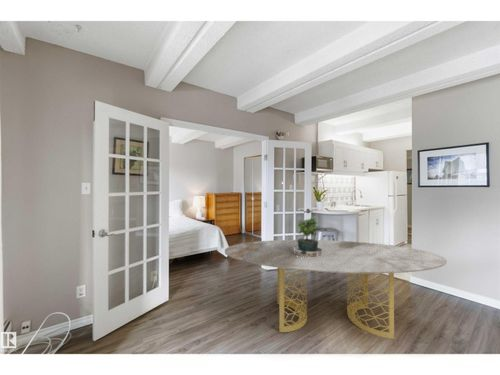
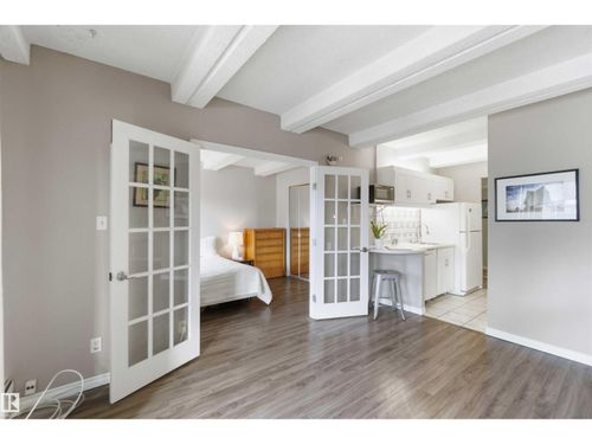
- dining table (327, 271)
- potted plant (307, 235)
